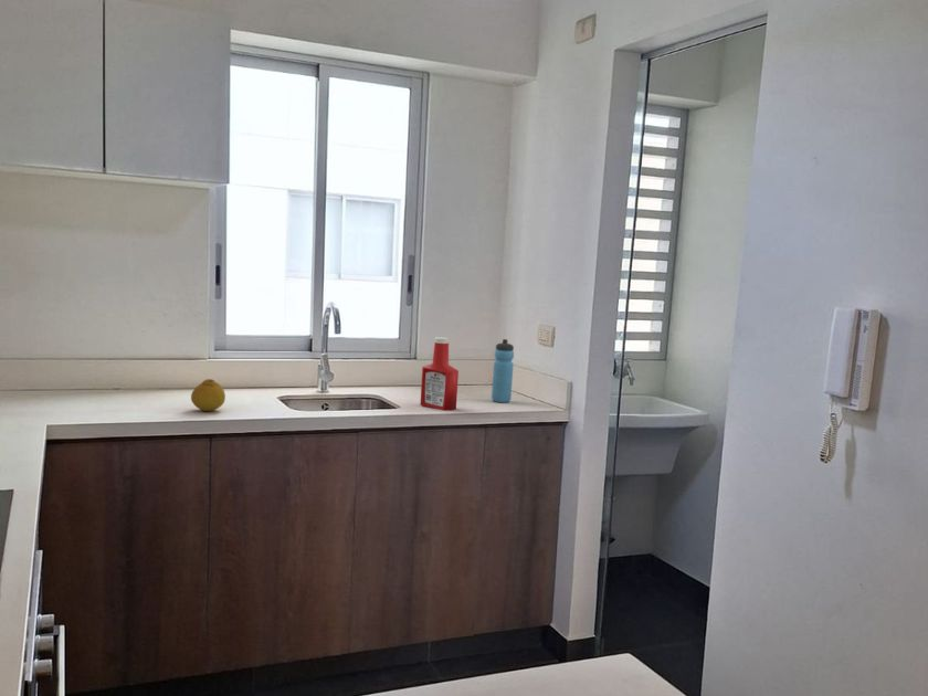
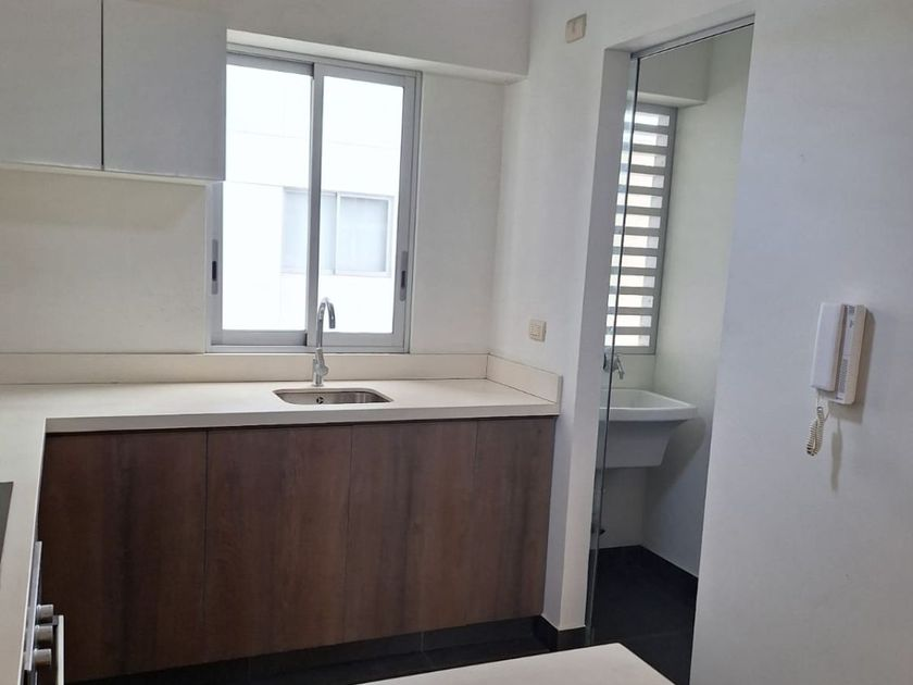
- water bottle (503, 370)
- fruit (208, 394)
- soap bottle (440, 372)
